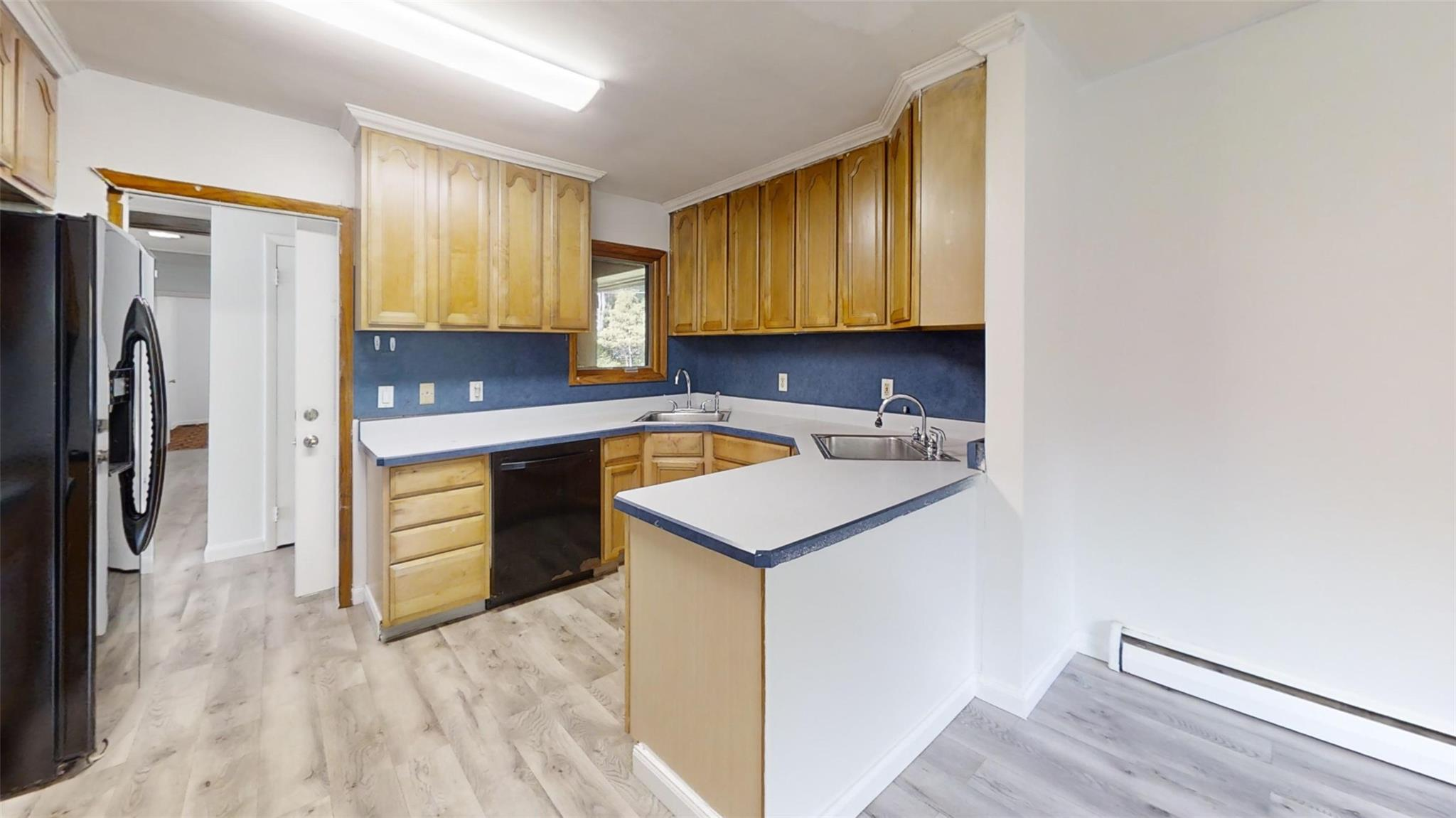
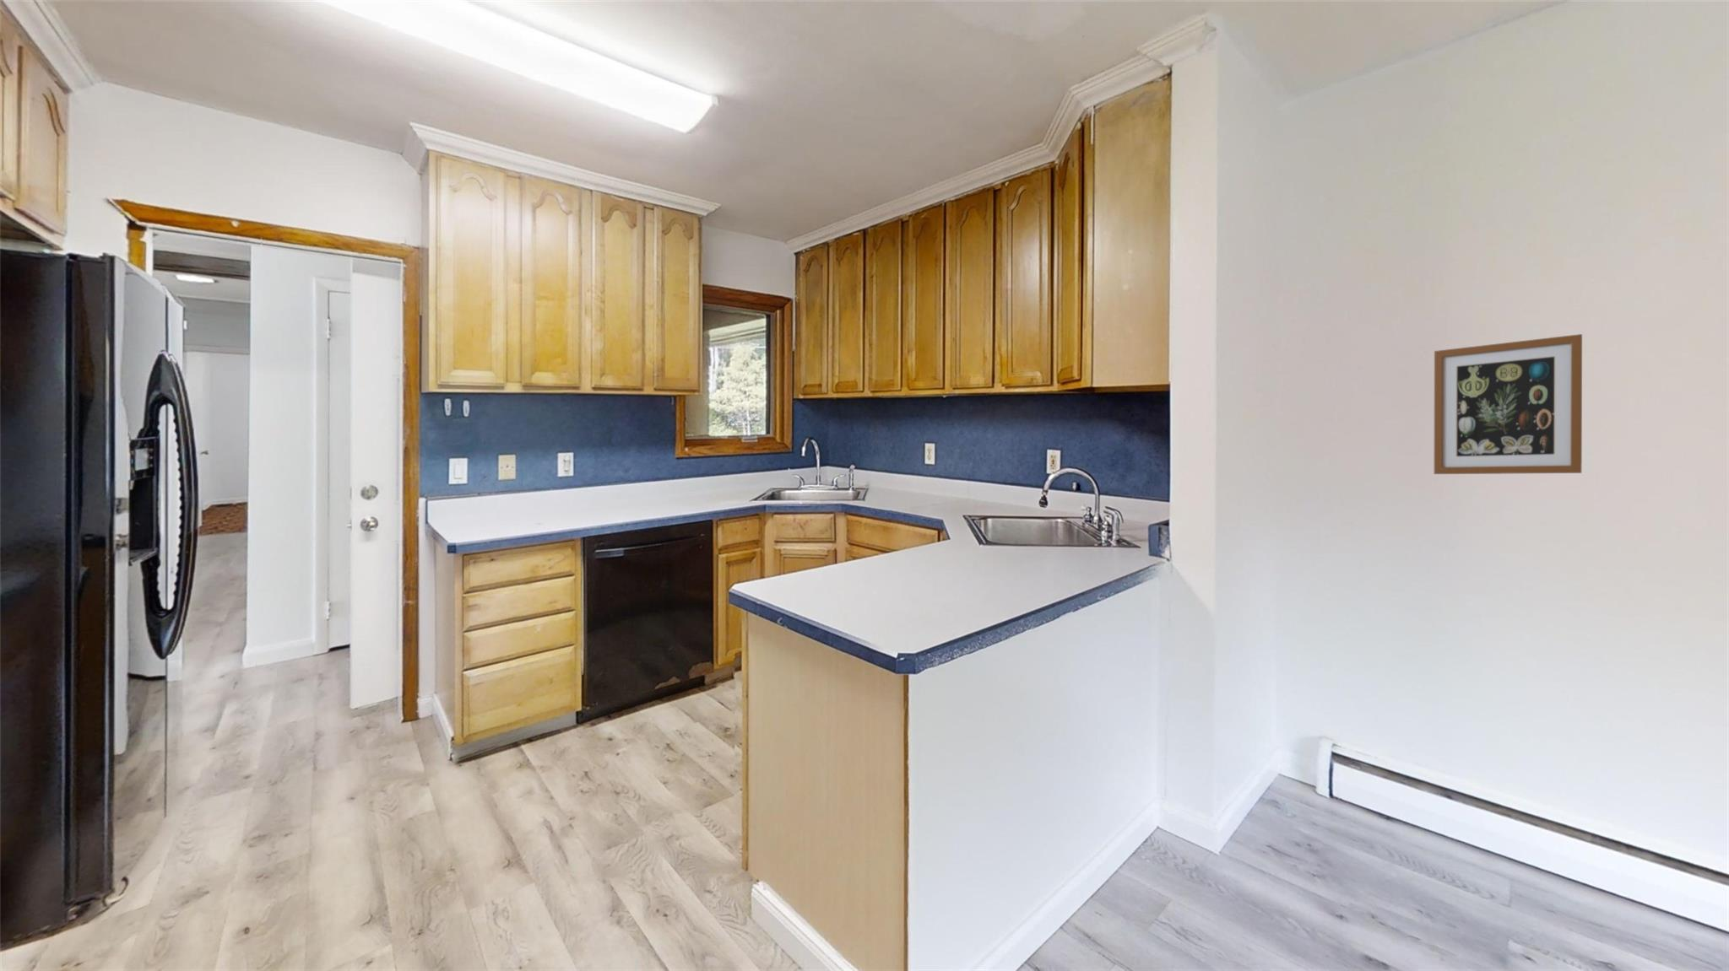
+ wall art (1503, 408)
